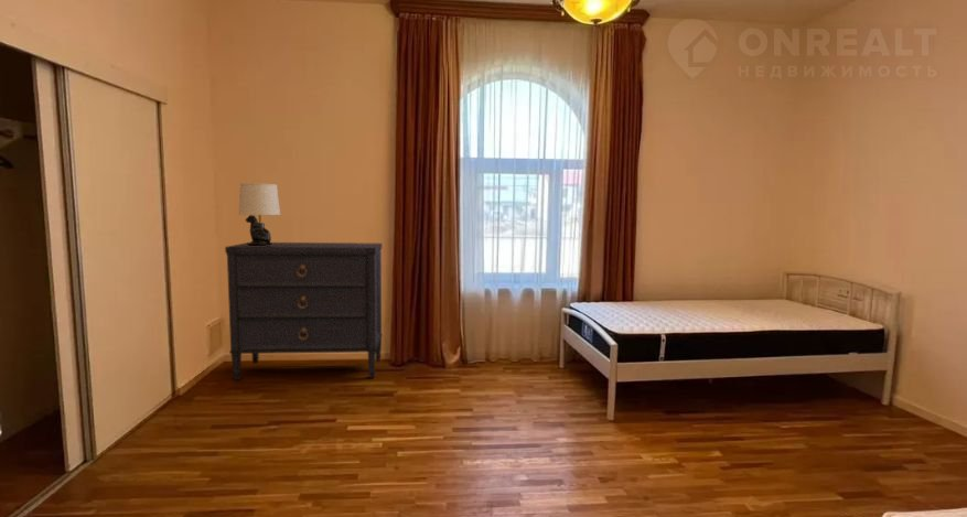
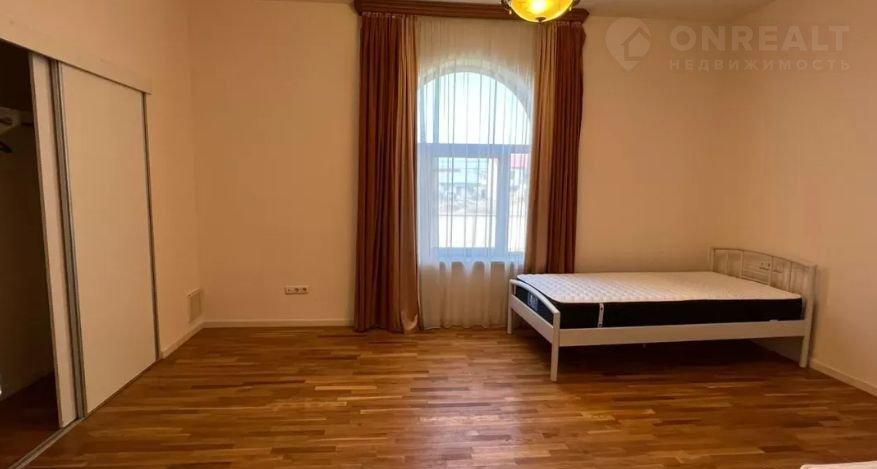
- dresser (310, 308)
- table lamp (259, 214)
